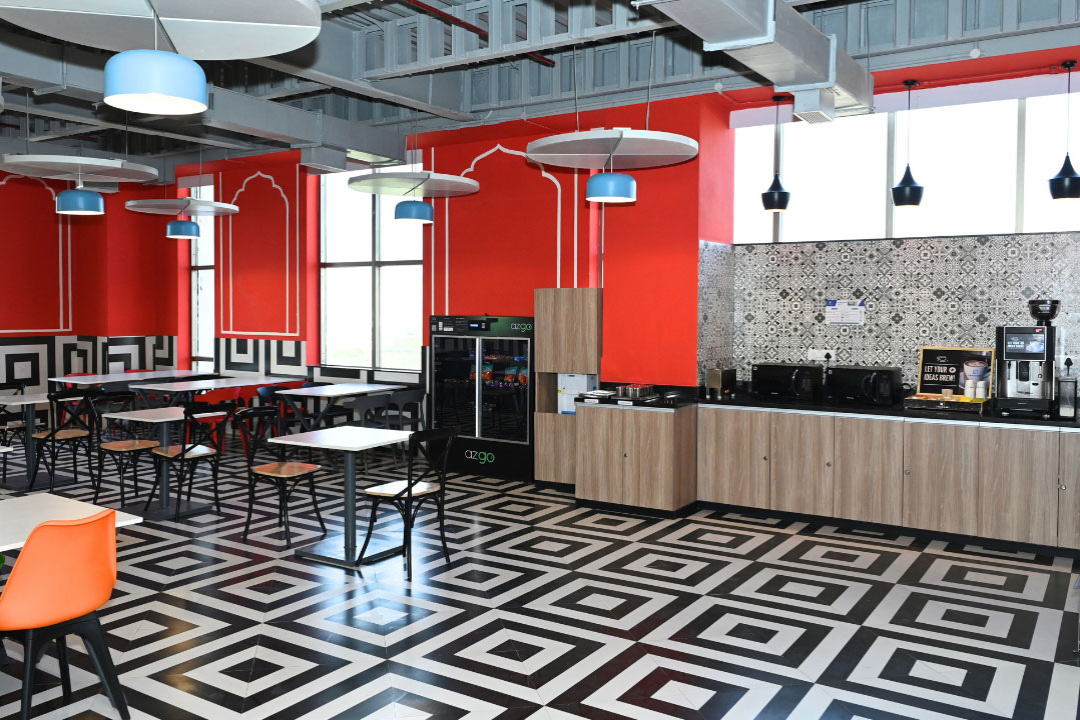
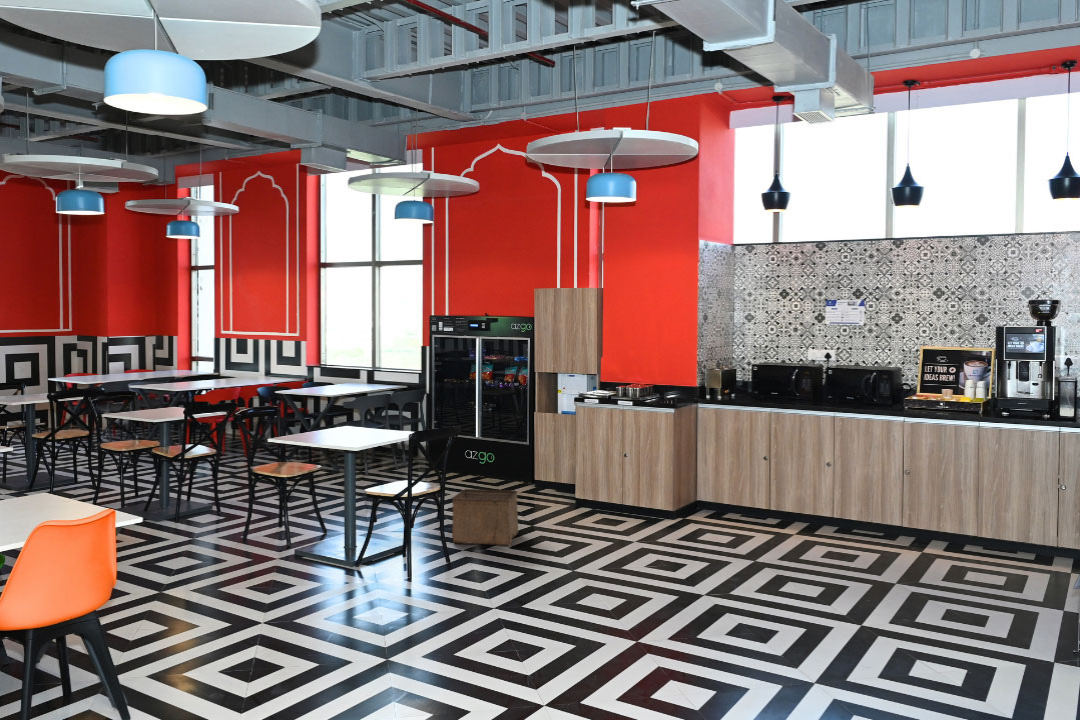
+ storage bin (486, 516)
